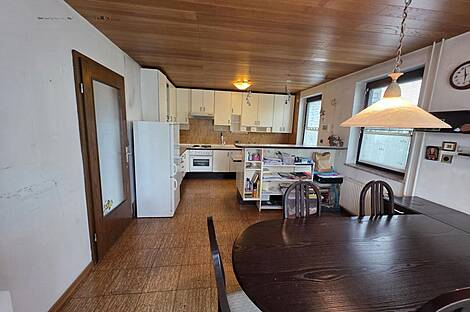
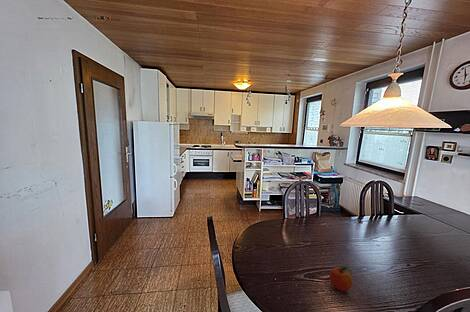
+ fruit (340, 277)
